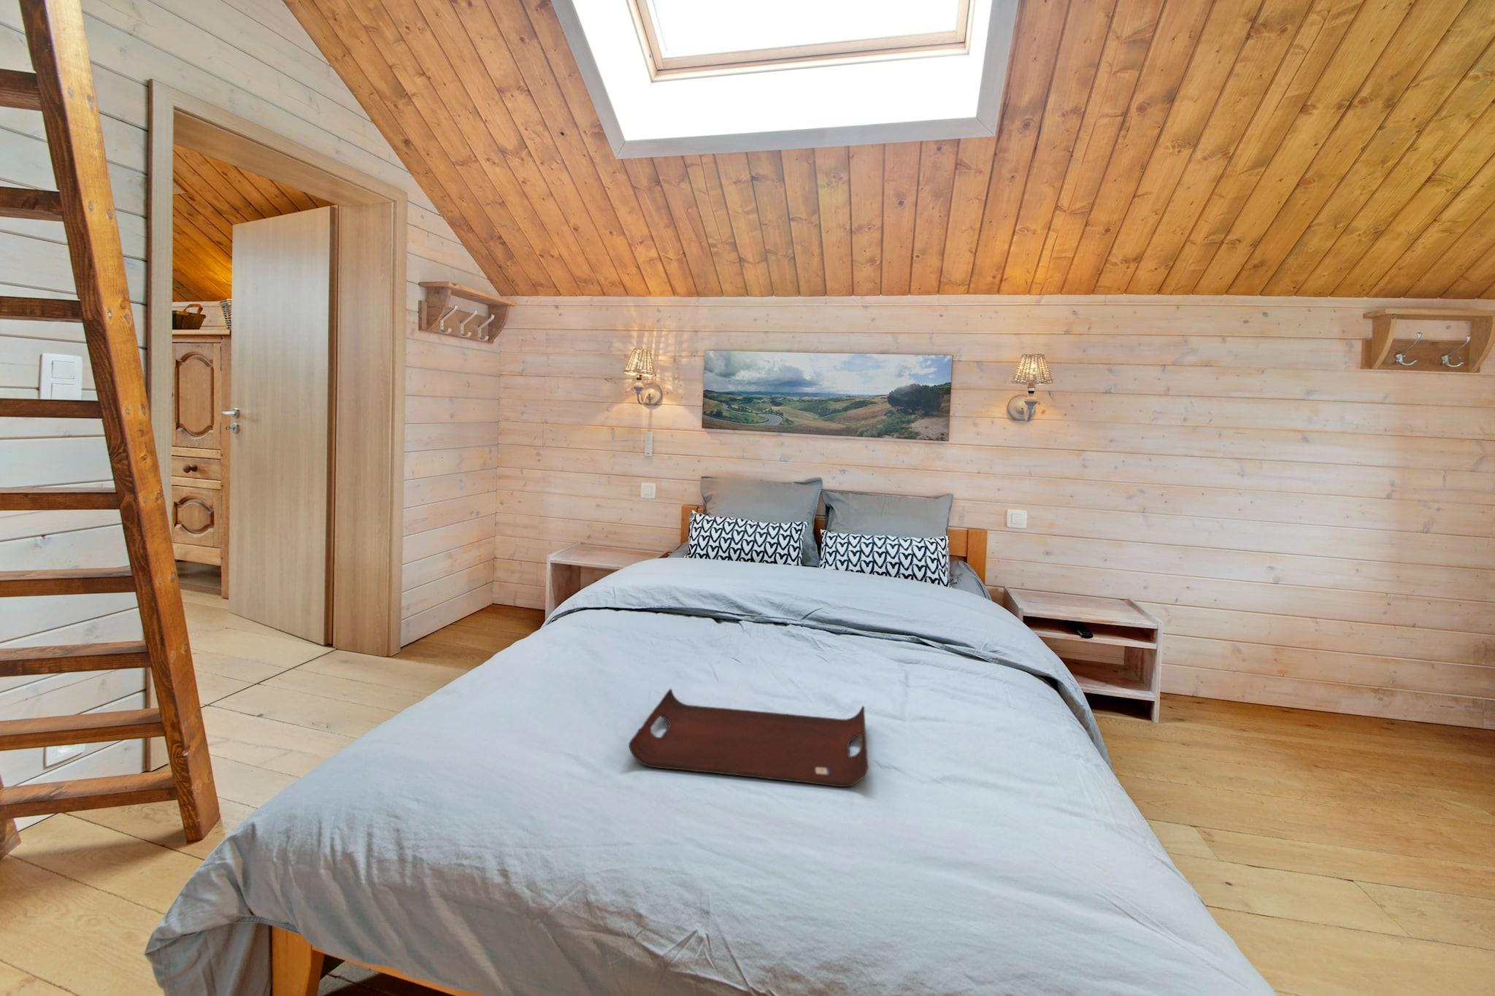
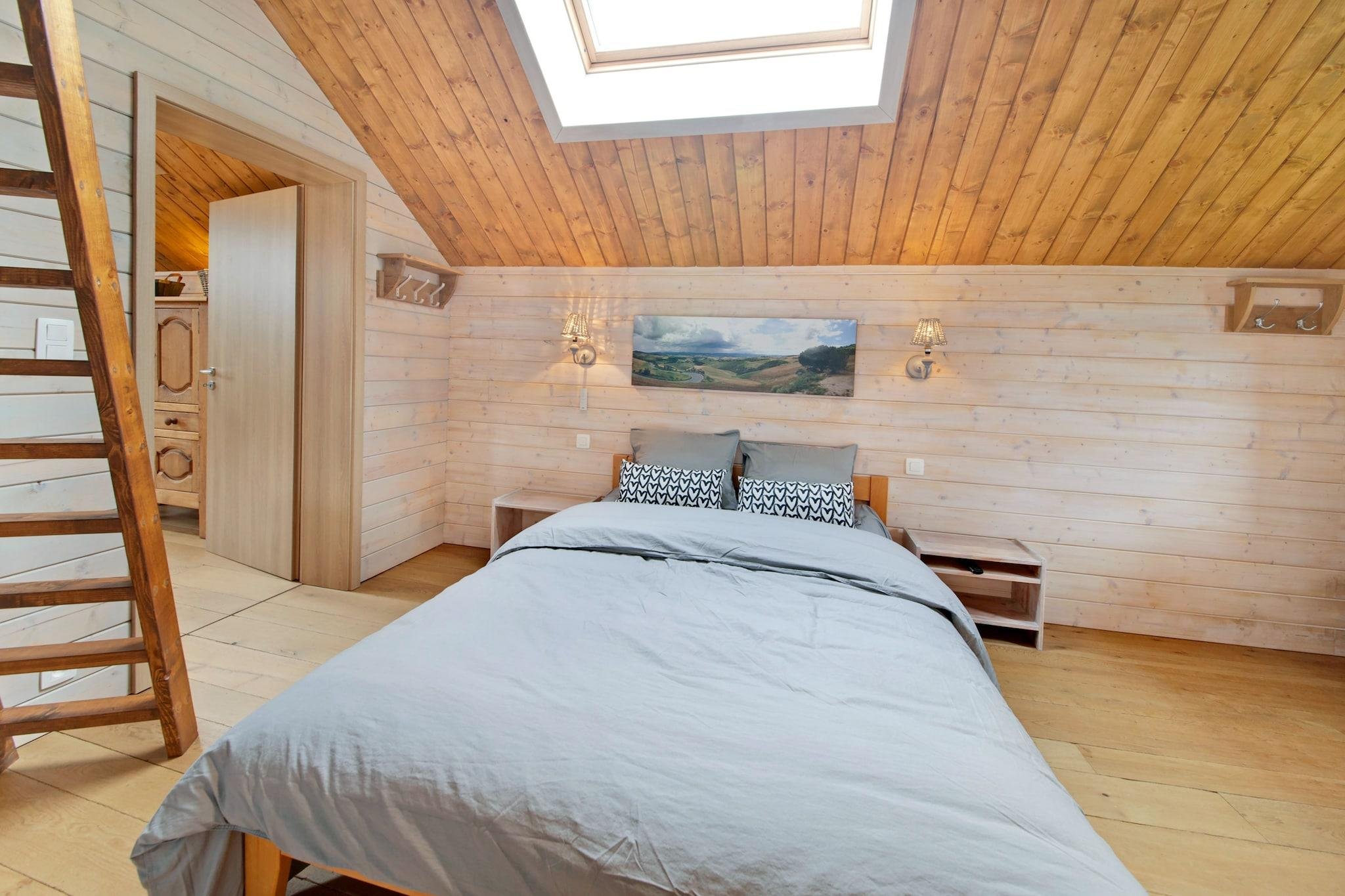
- serving tray (756, 733)
